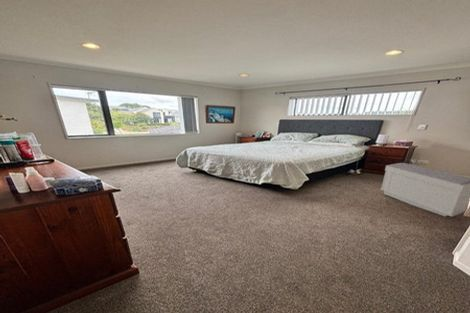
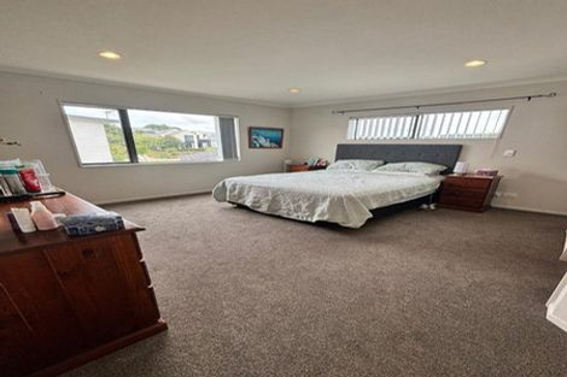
- bench (422, 186)
